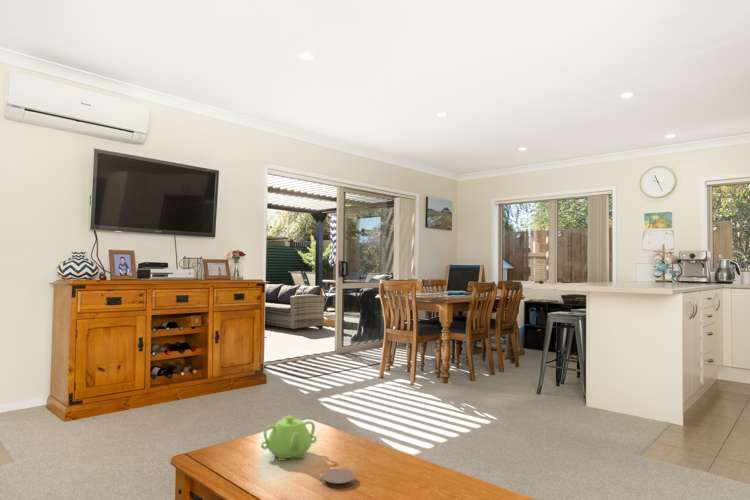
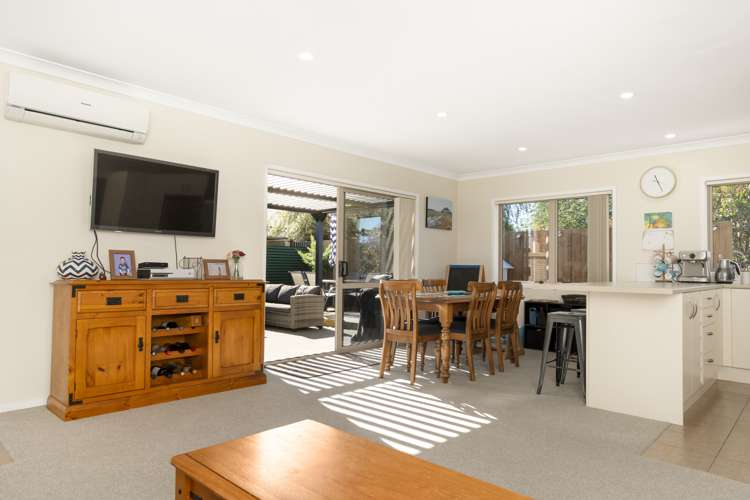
- teapot (289, 436)
- coaster (338, 477)
